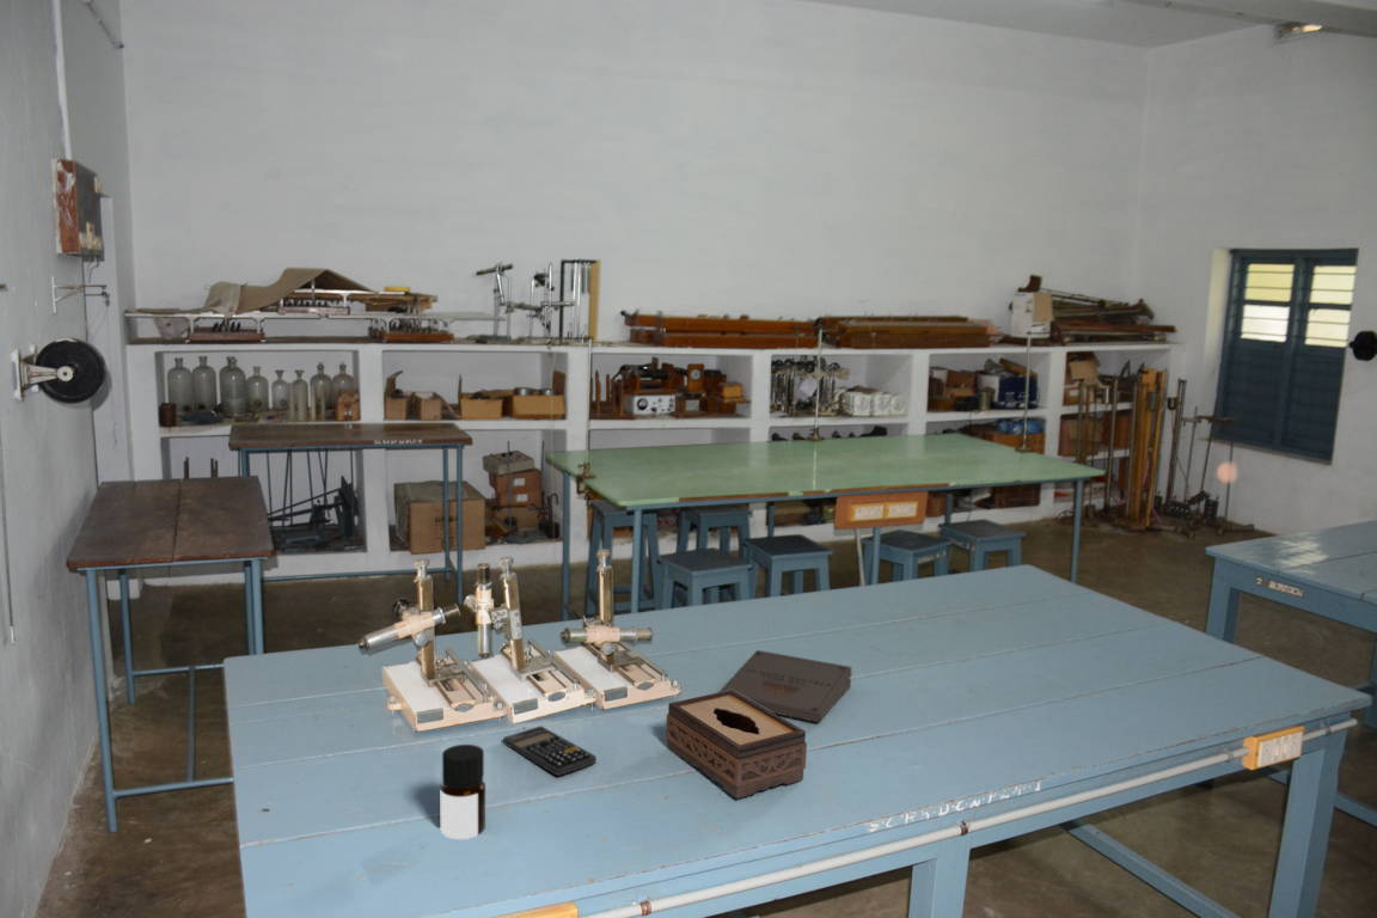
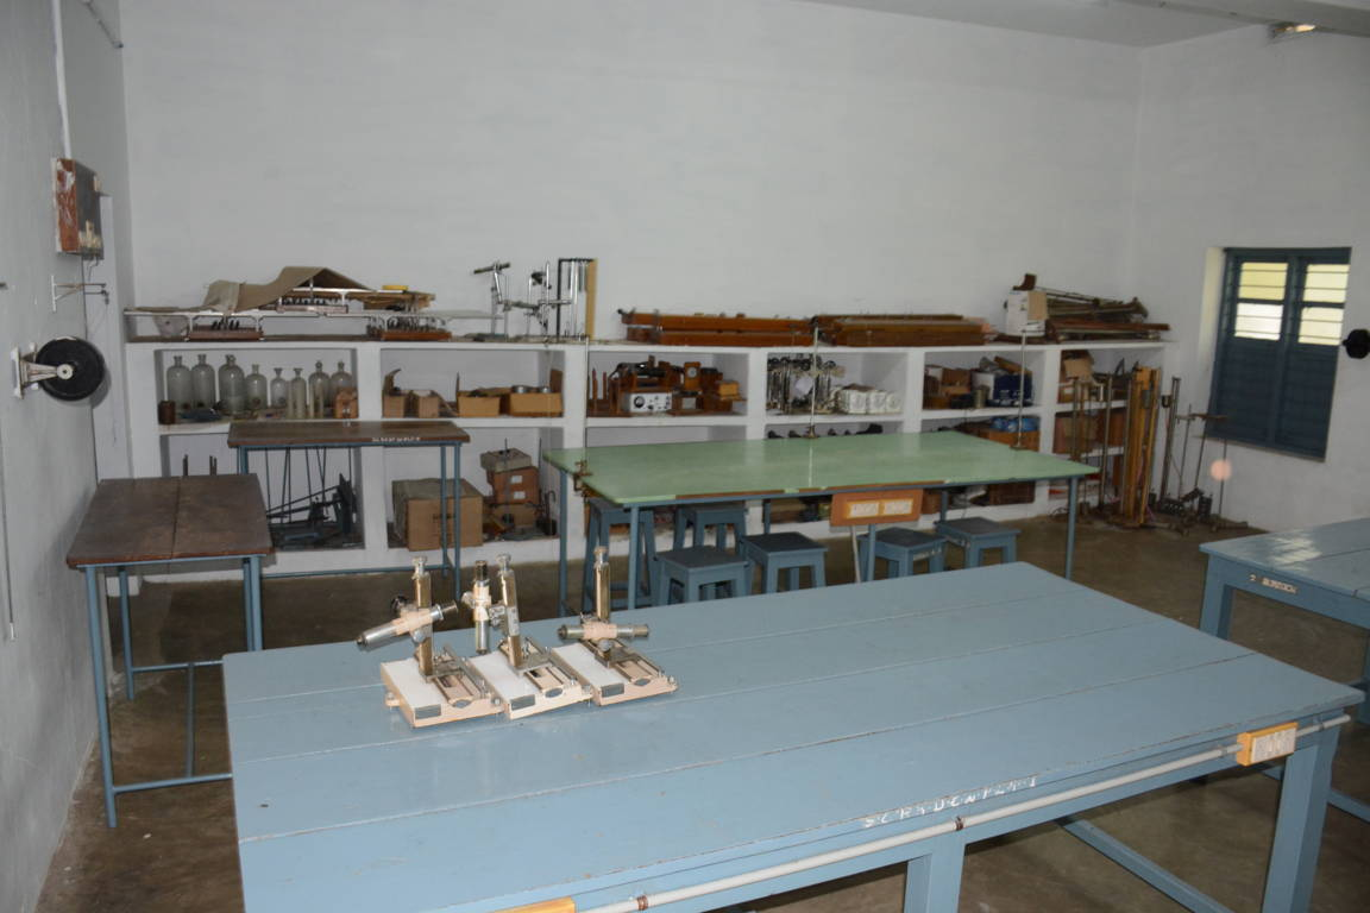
- pizza box (785, 683)
- tissue box (734, 740)
- calculator (549, 748)
- bottle (463, 790)
